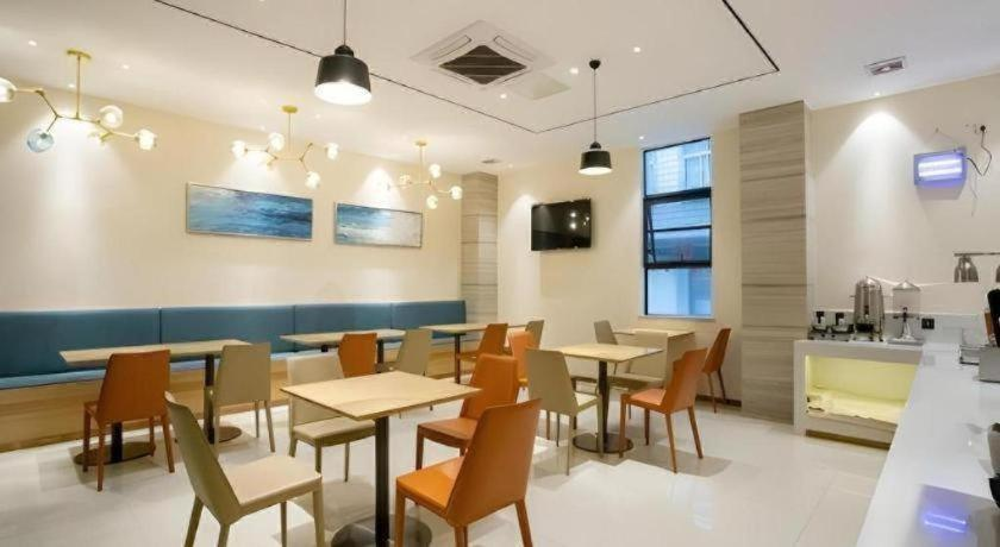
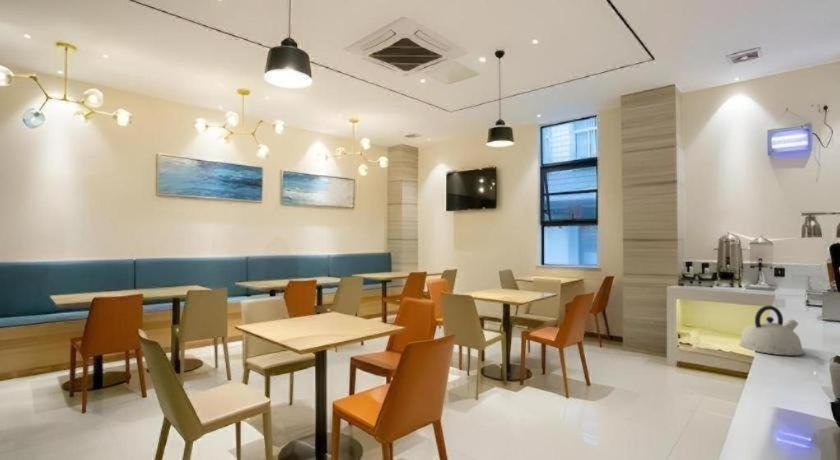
+ kettle (772, 327)
